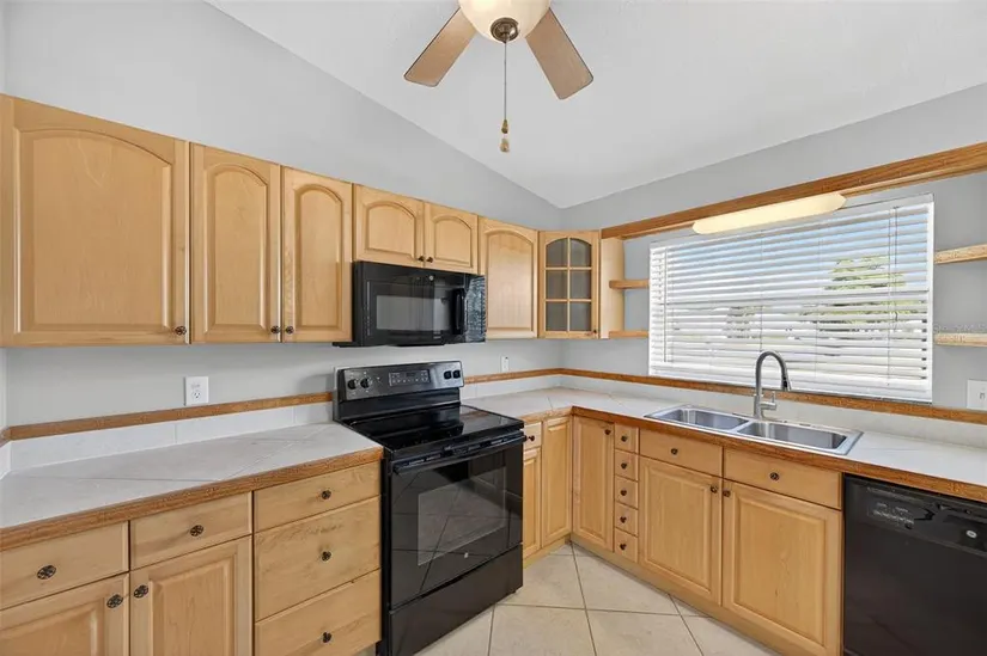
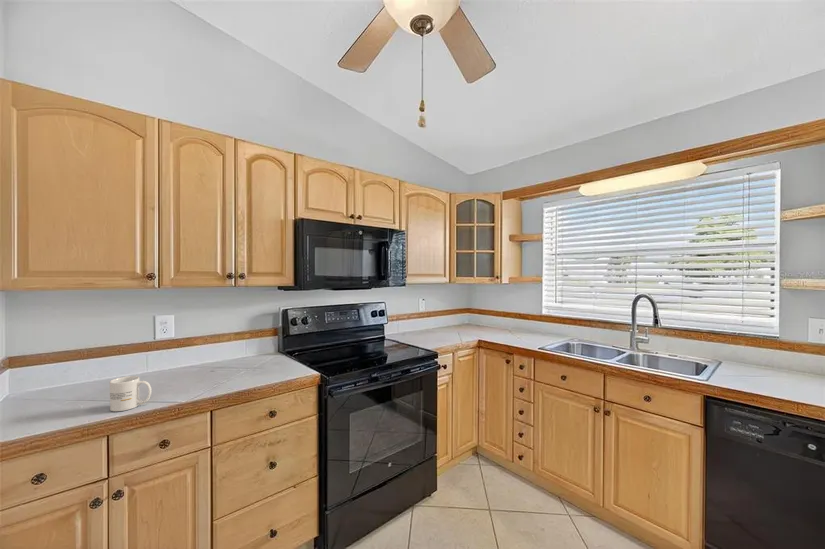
+ mug (130, 392)
